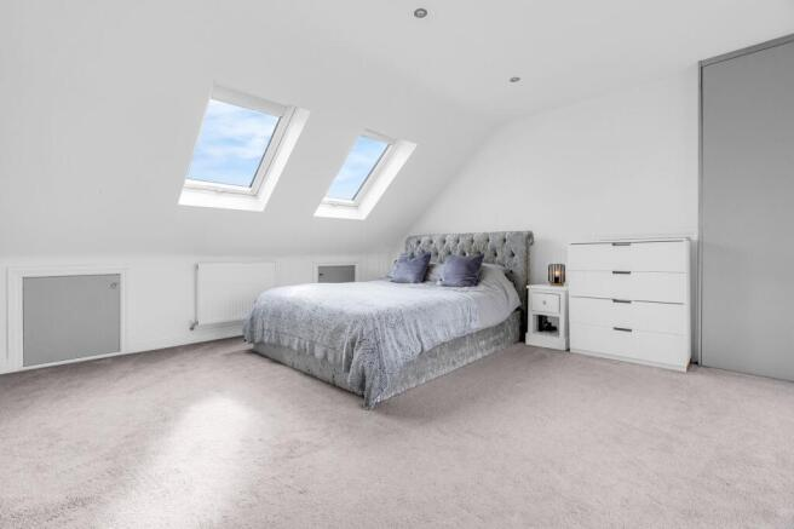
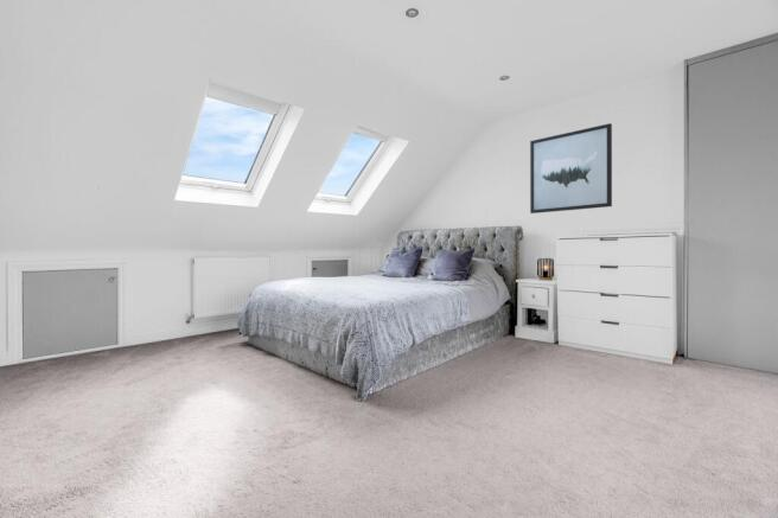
+ wall art (568, 171)
